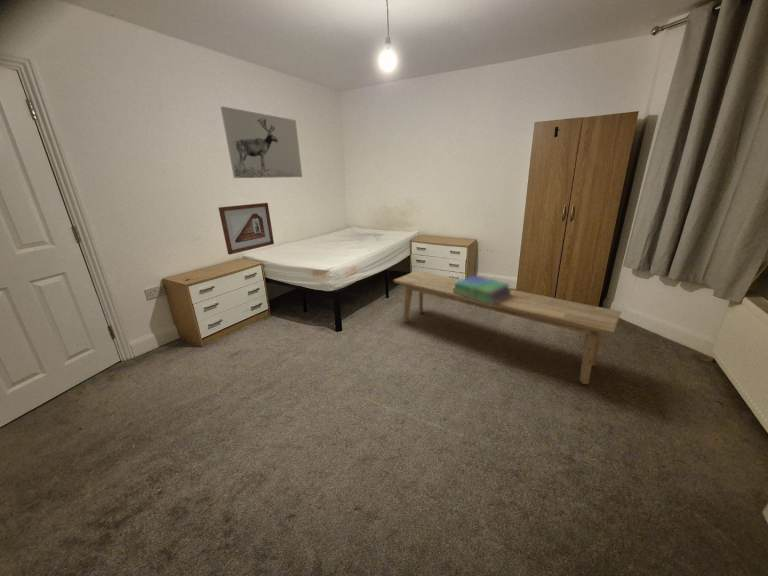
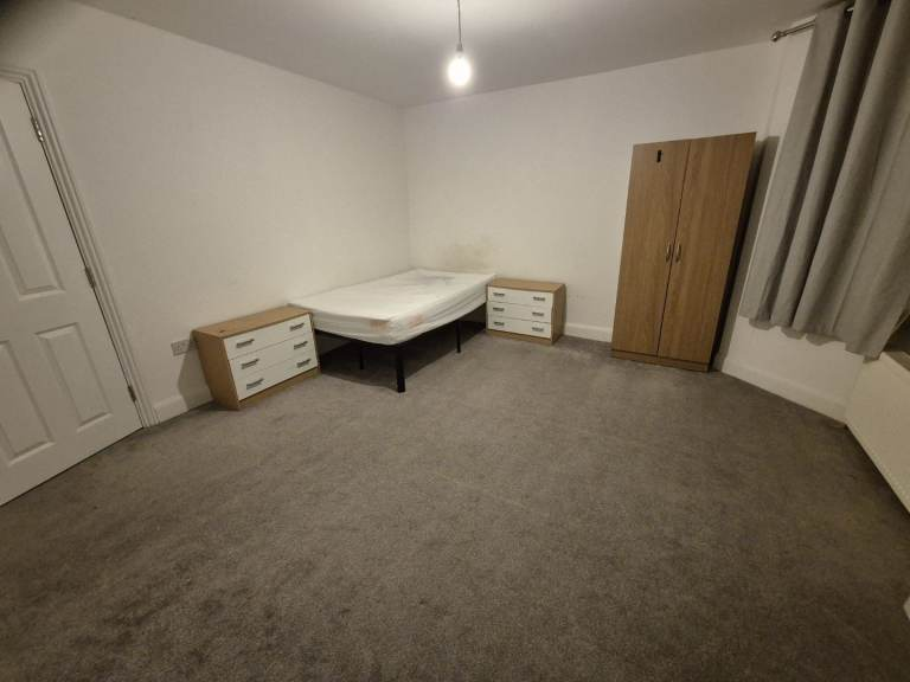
- wall art (267, 146)
- picture frame (248, 227)
- stack of books (481, 288)
- bench (489, 309)
